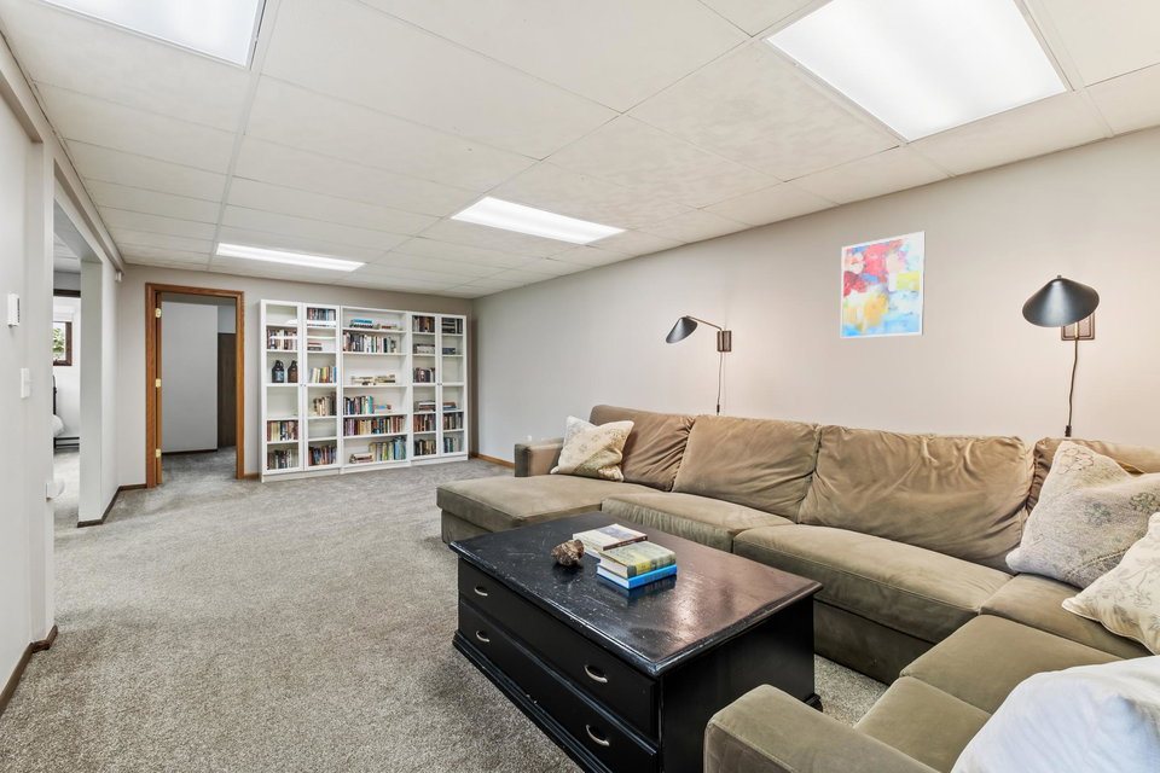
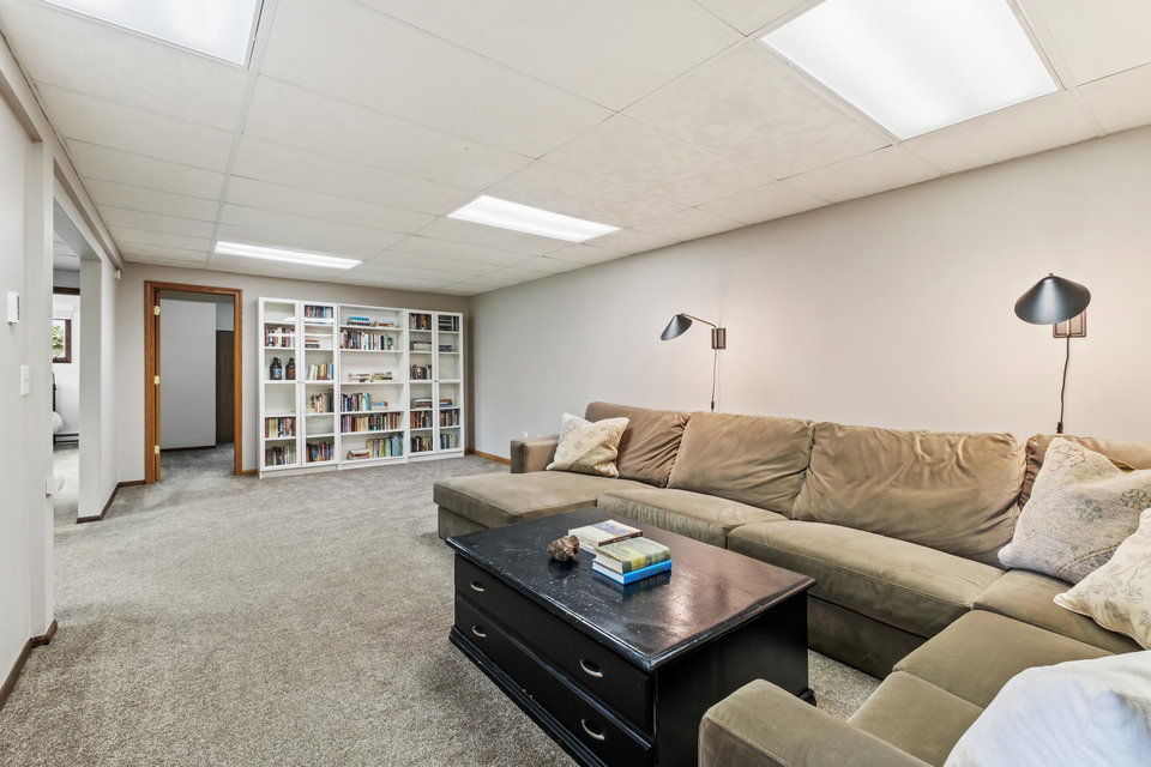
- wall art (880, 287)
